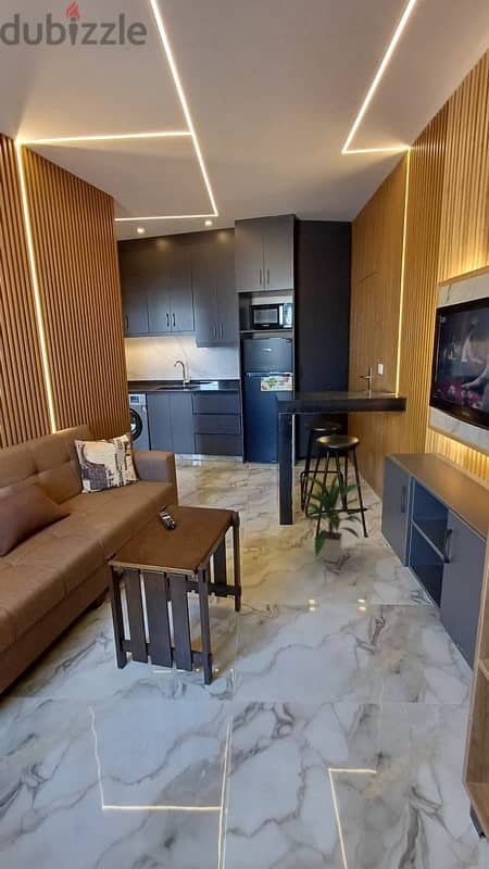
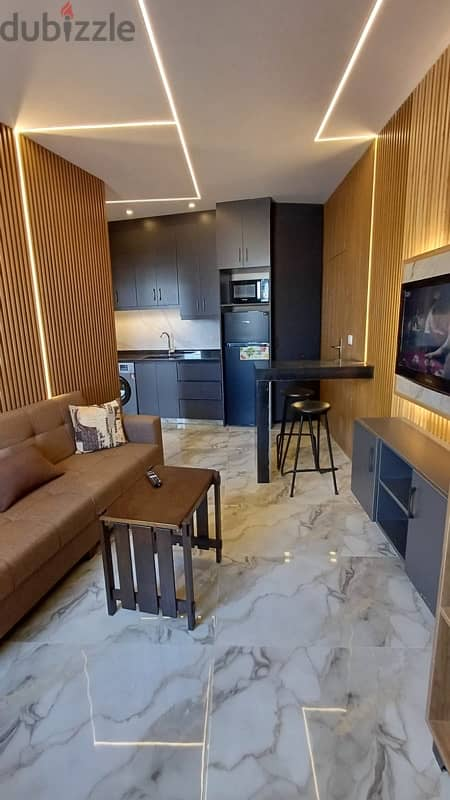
- indoor plant (328, 515)
